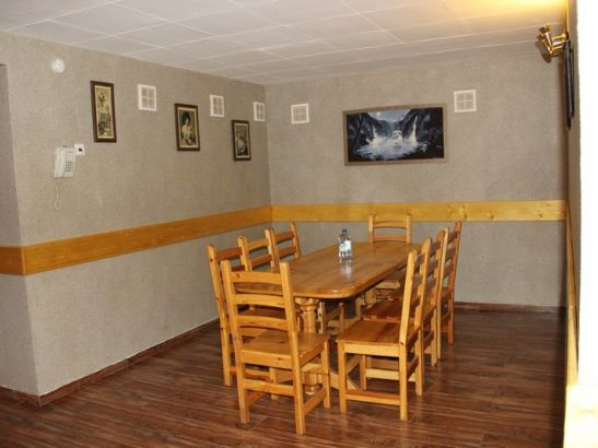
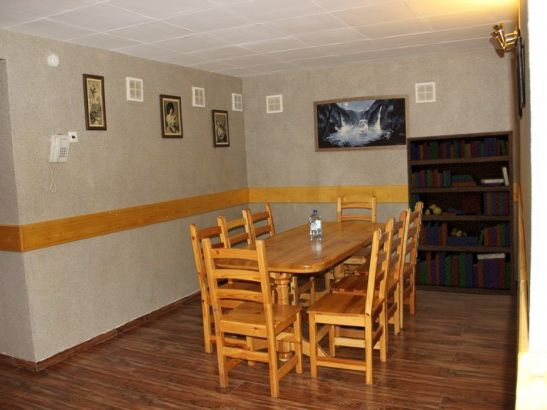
+ bookcase (460, 212)
